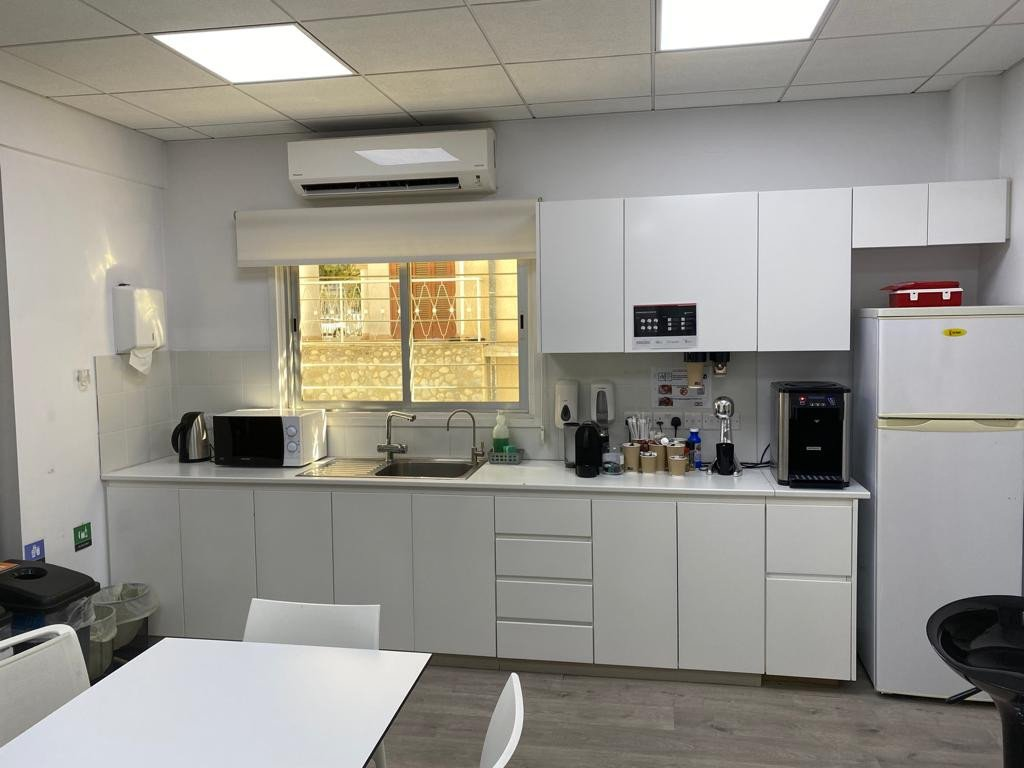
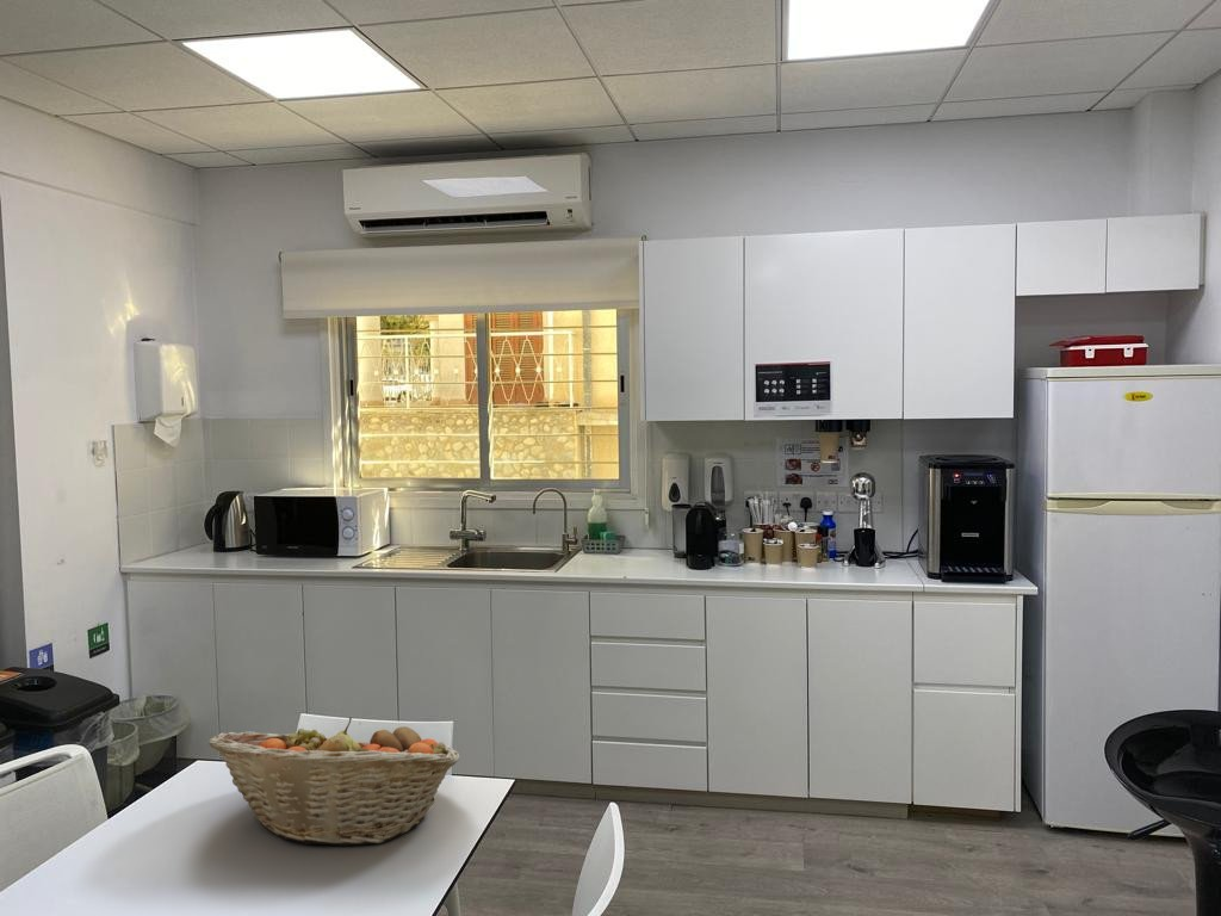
+ fruit basket (336, 766)
